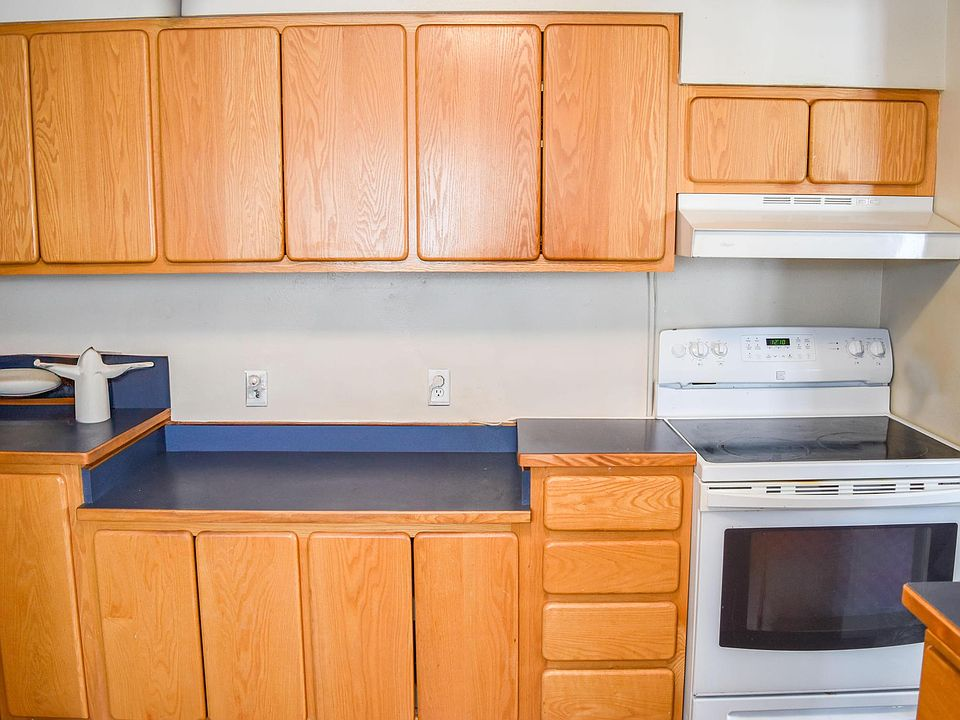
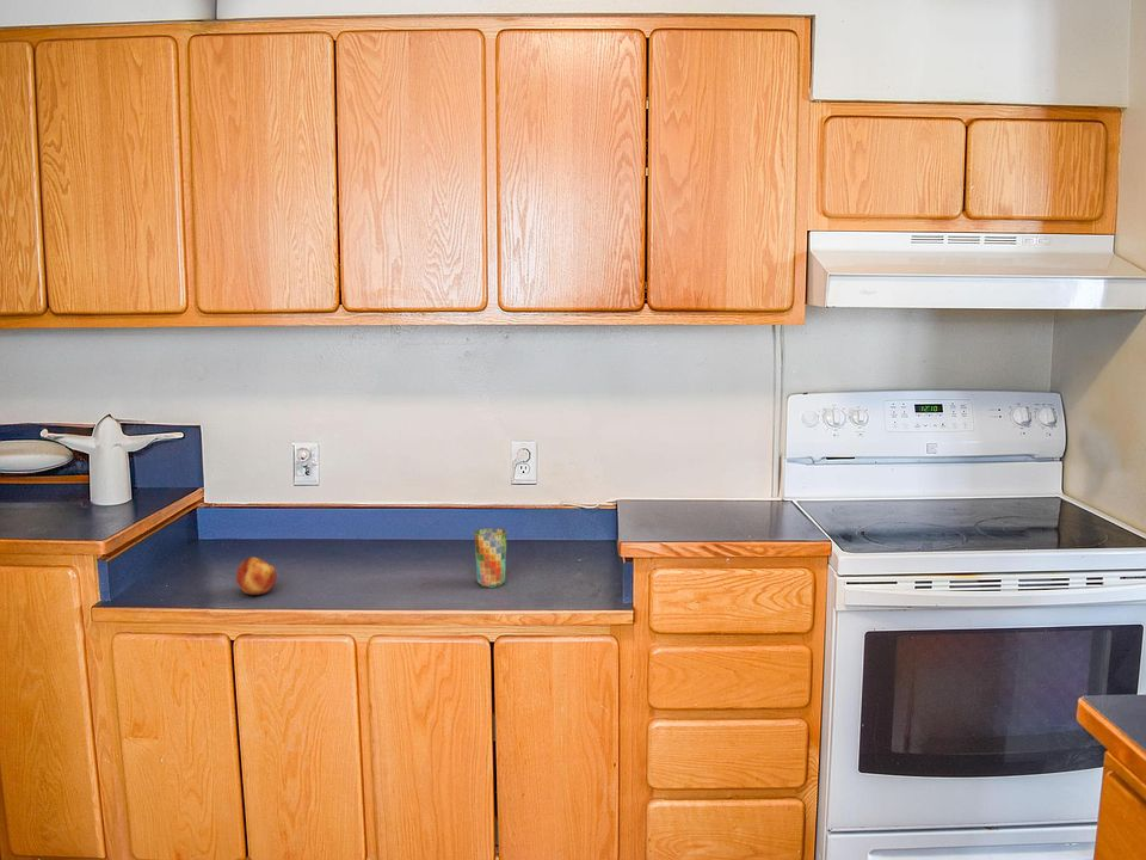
+ cup (491, 558)
+ fruit (255, 576)
